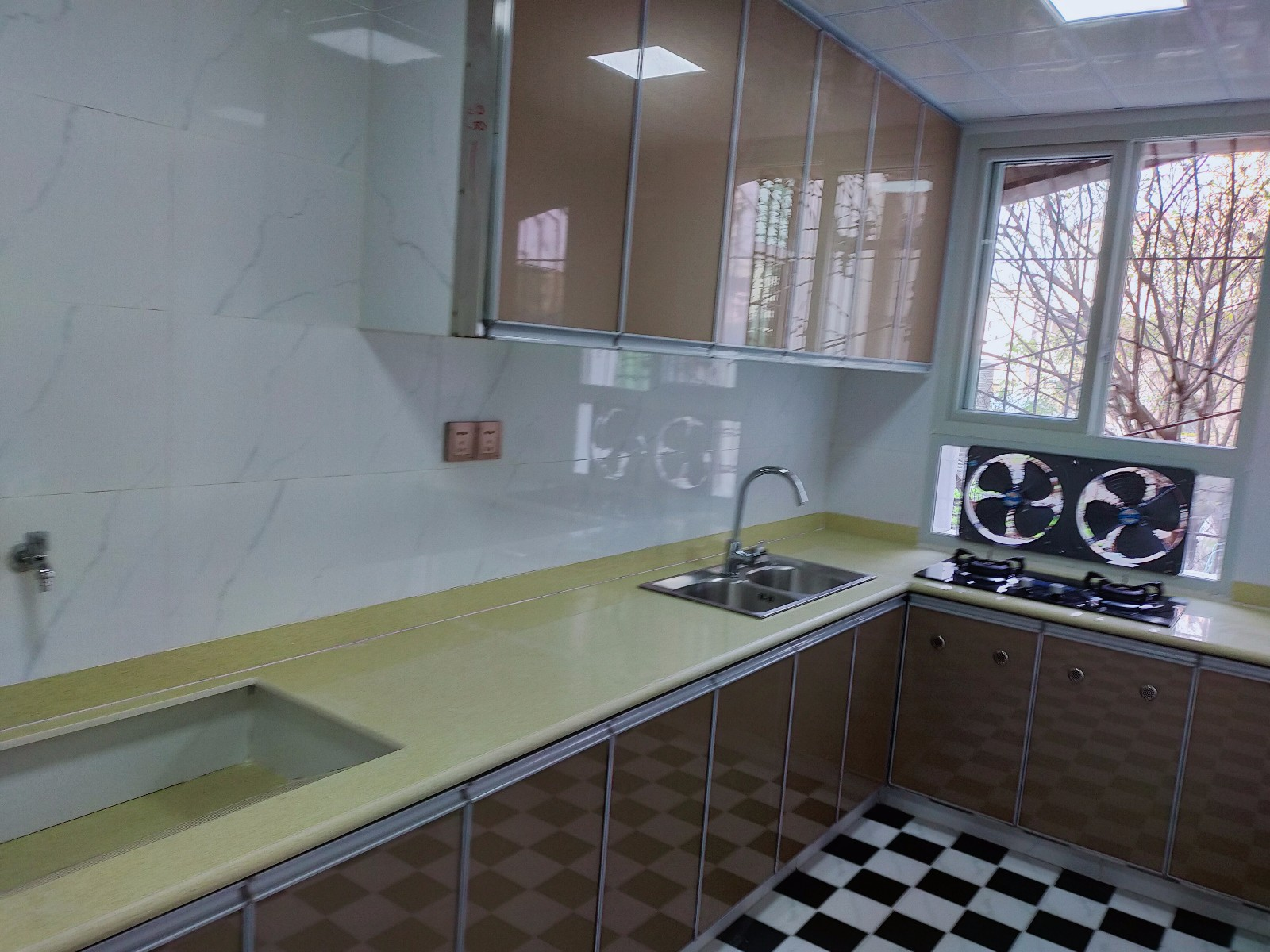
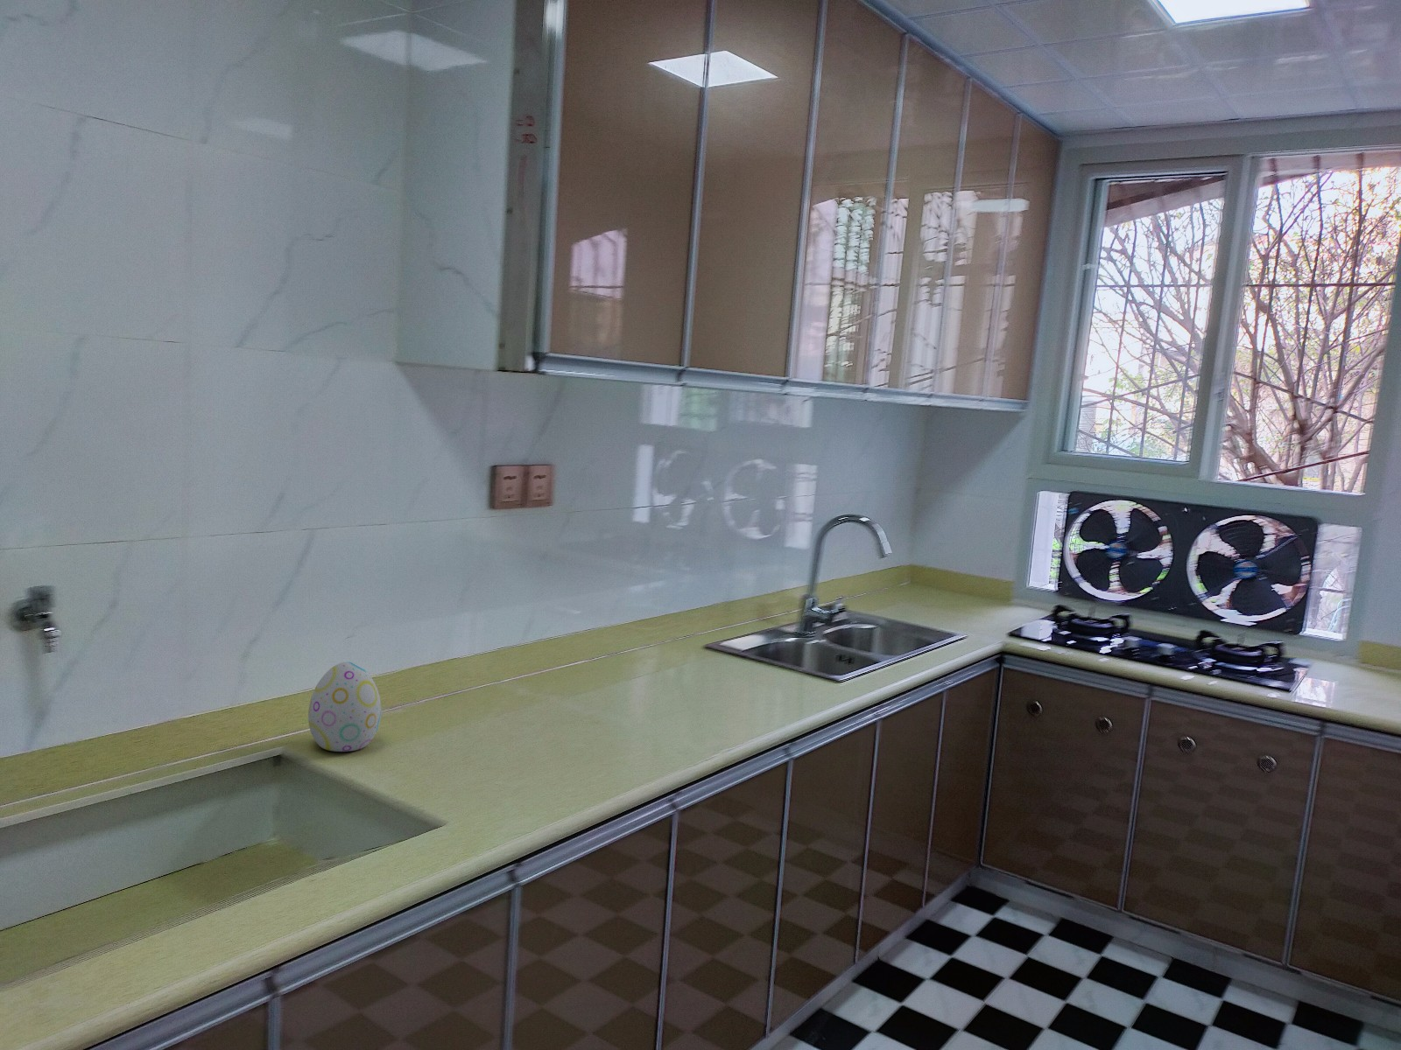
+ decorative egg (345, 704)
